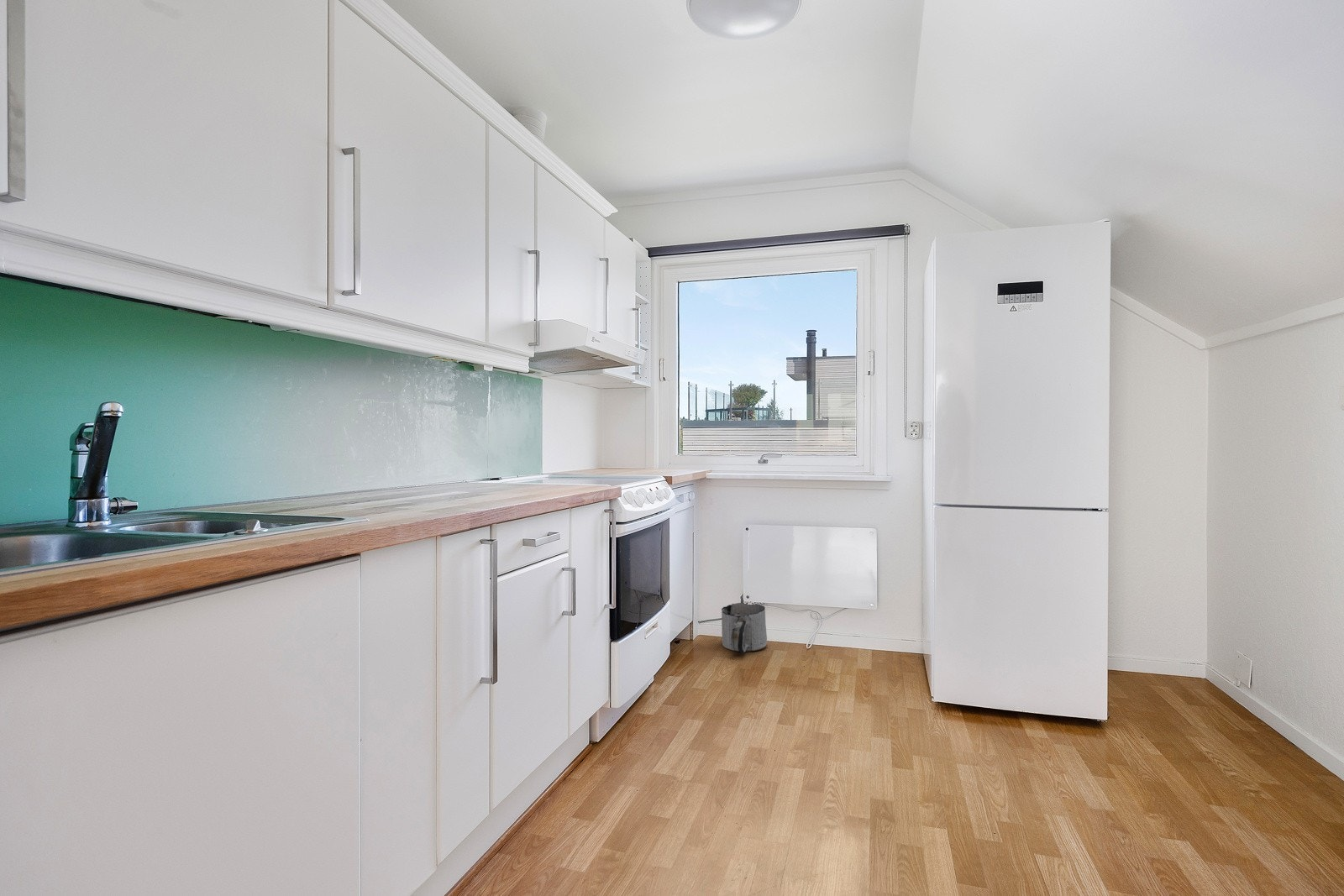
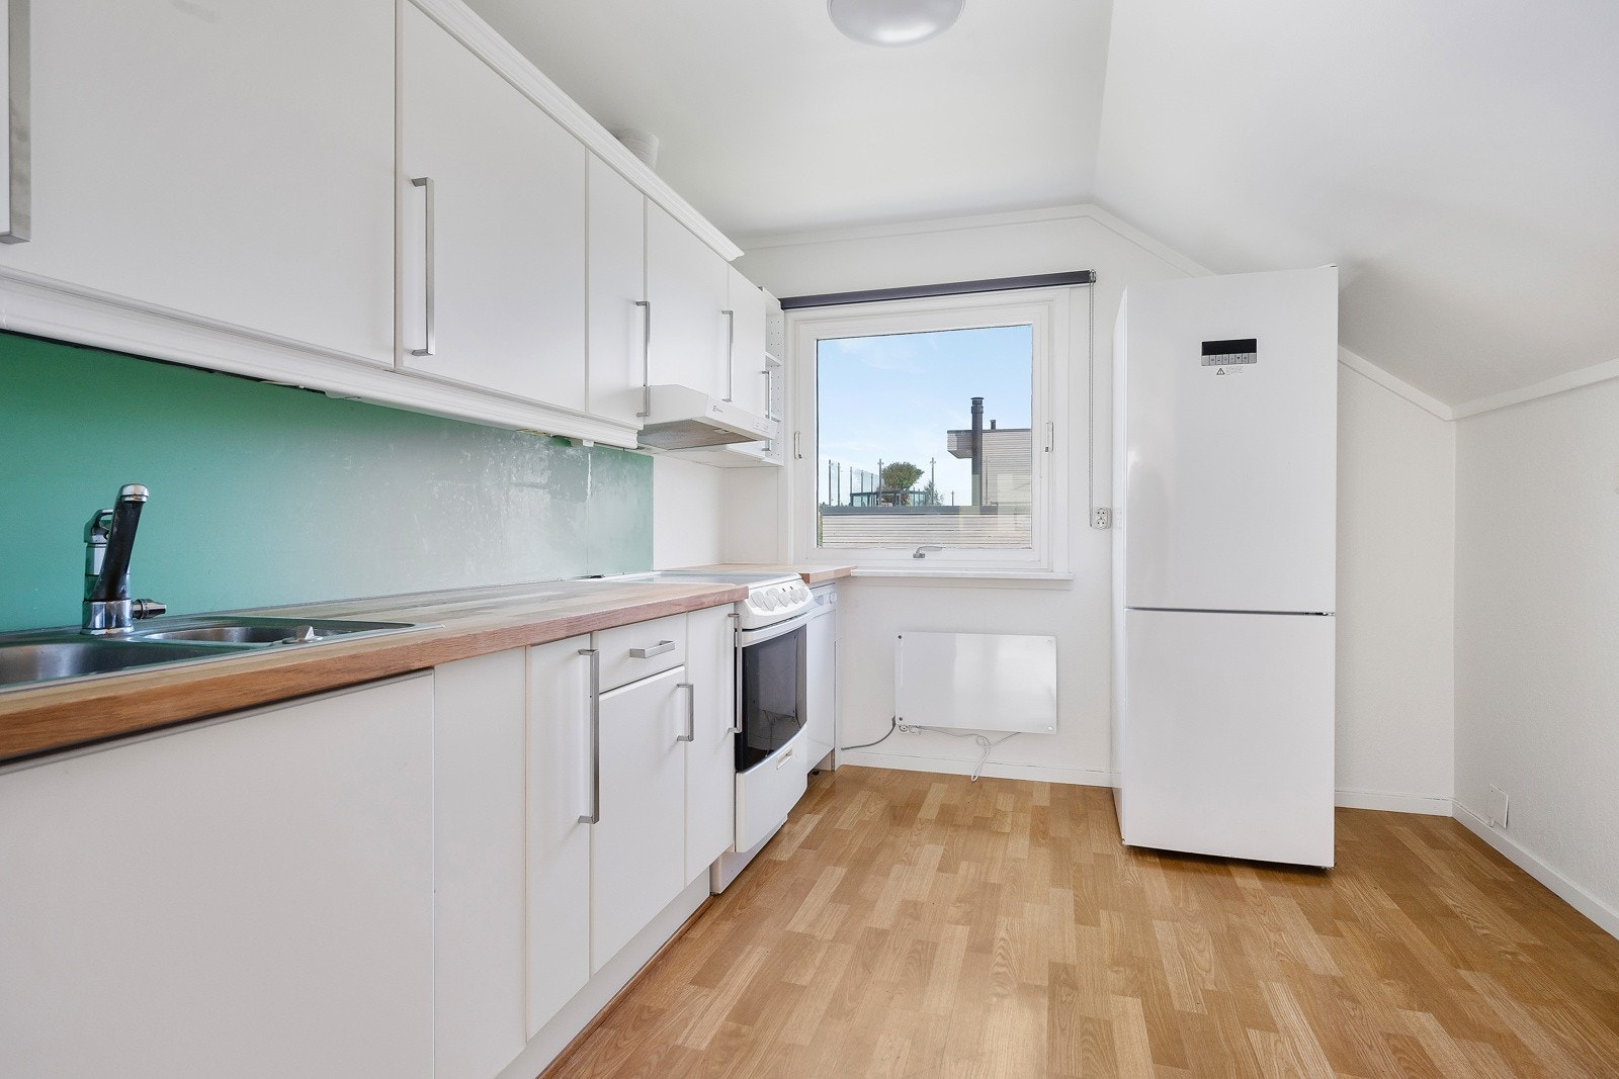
- bucket (742, 628)
